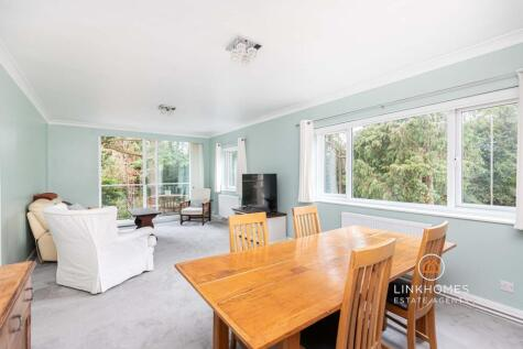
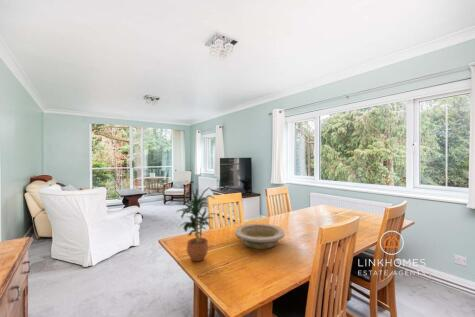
+ bowl (259, 236)
+ potted plant (194, 223)
